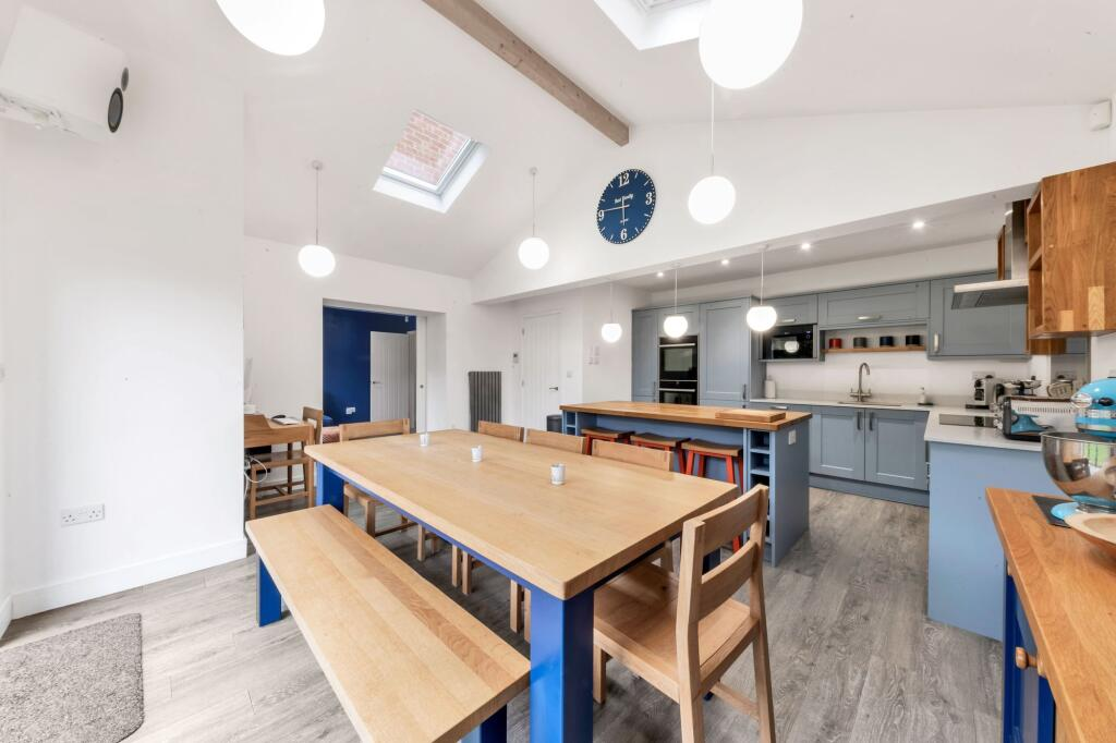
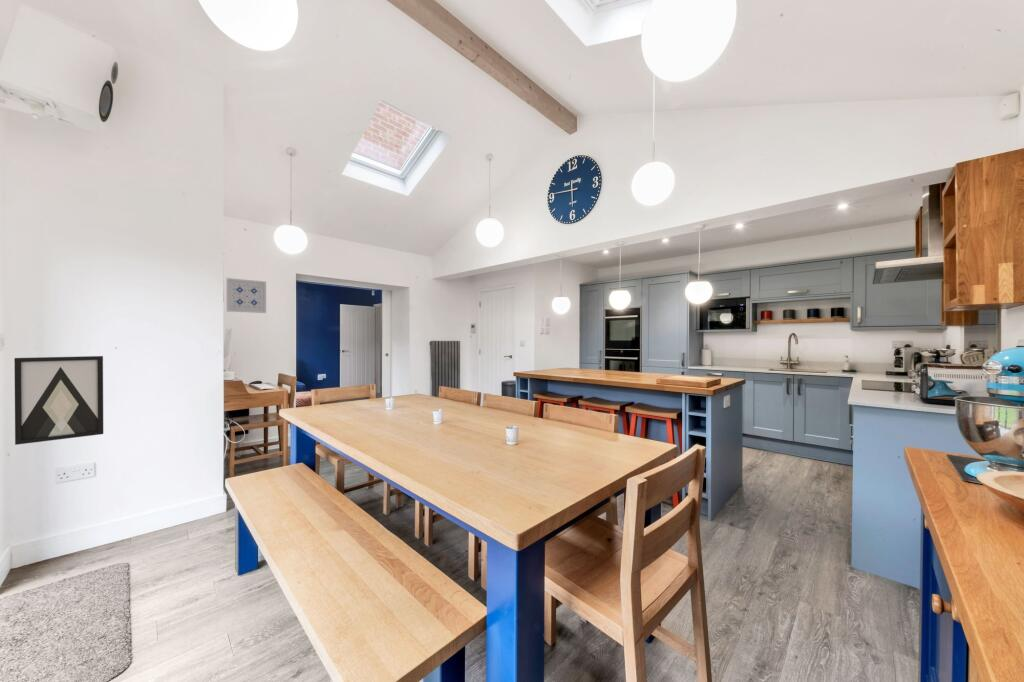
+ wall art (61, 397)
+ wall art (246, 296)
